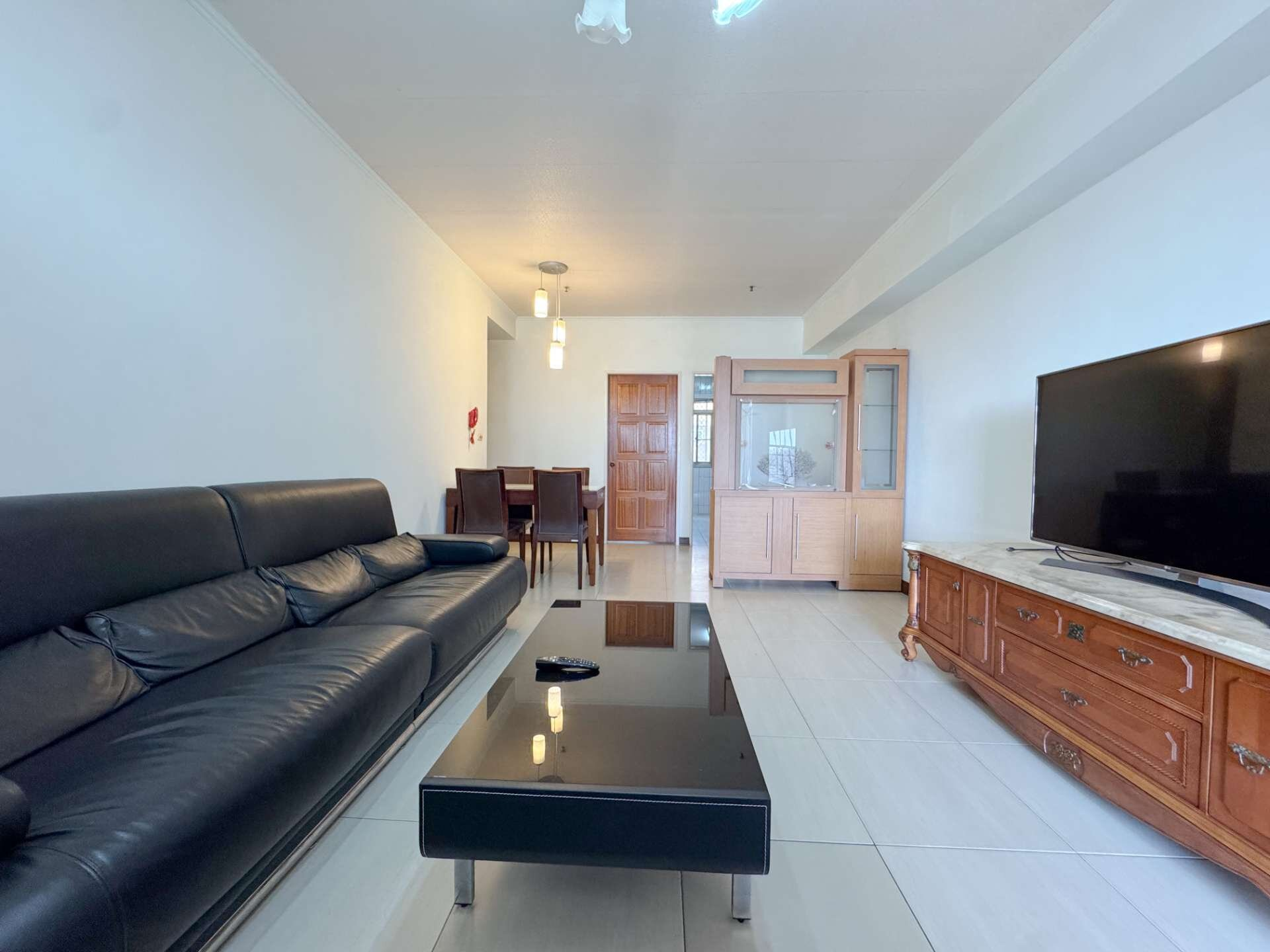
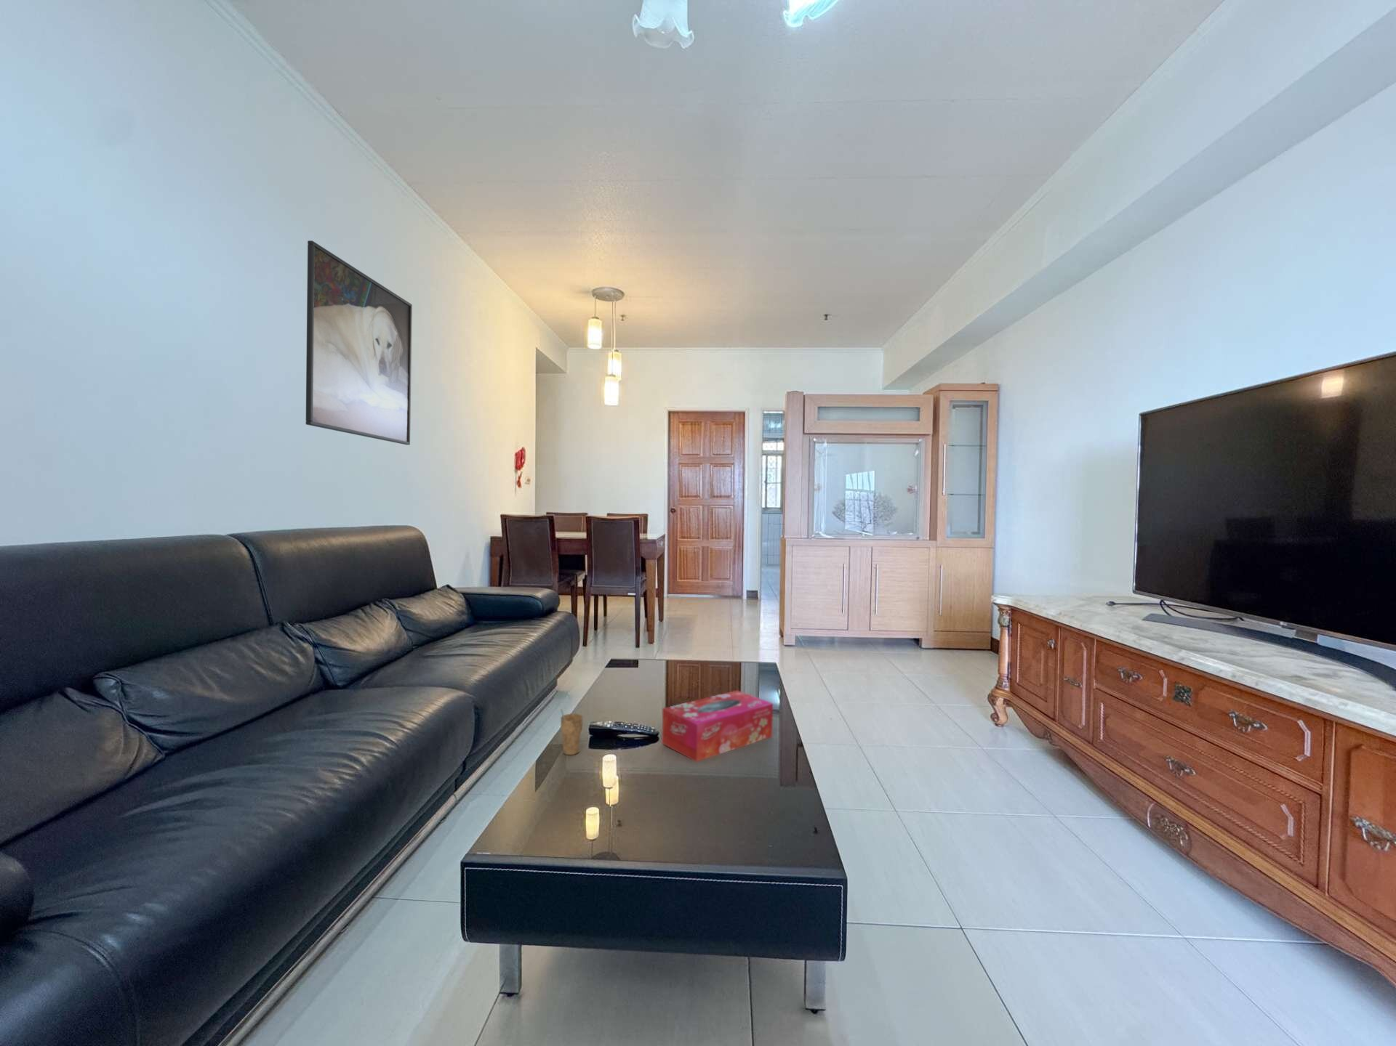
+ tissue box (719, 723)
+ cup (572, 730)
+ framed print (366, 357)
